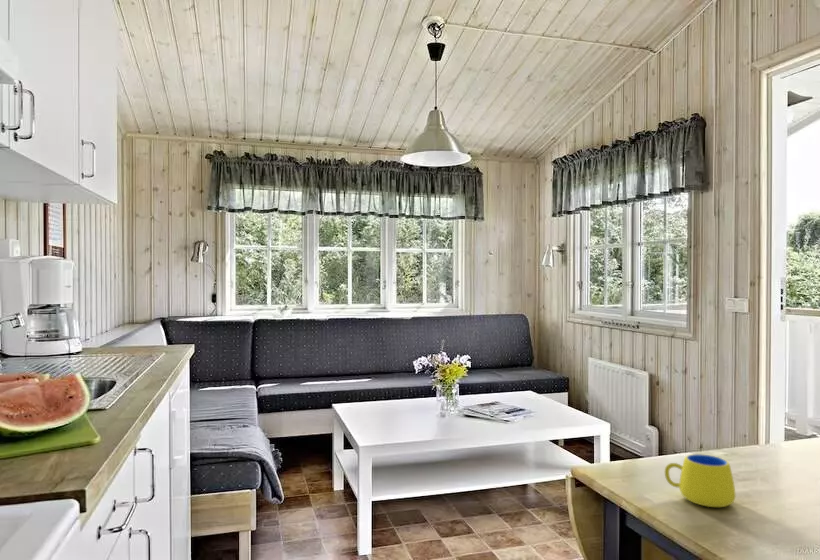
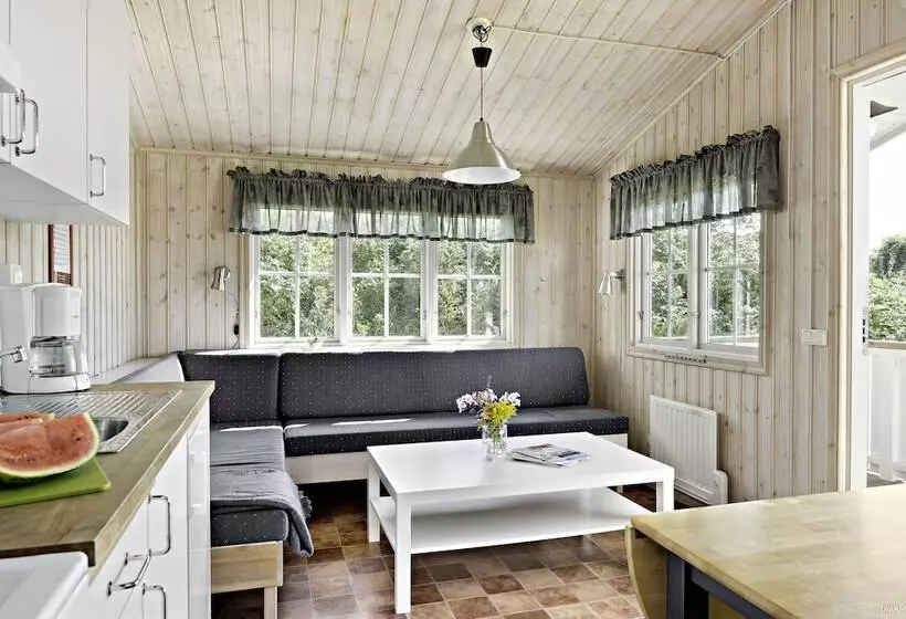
- mug (698, 478)
